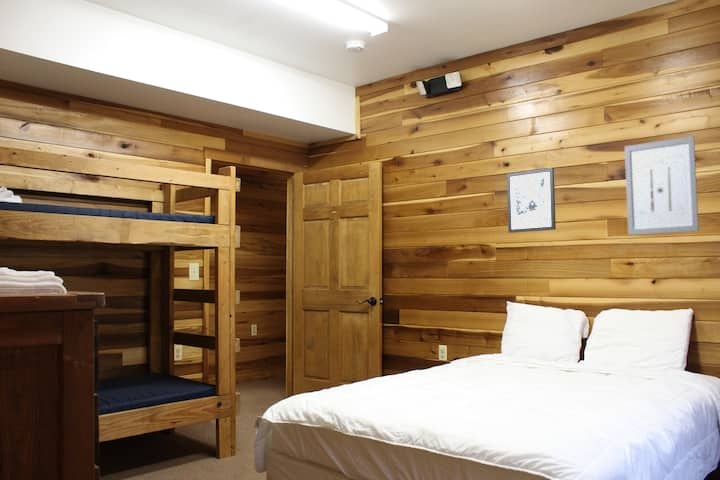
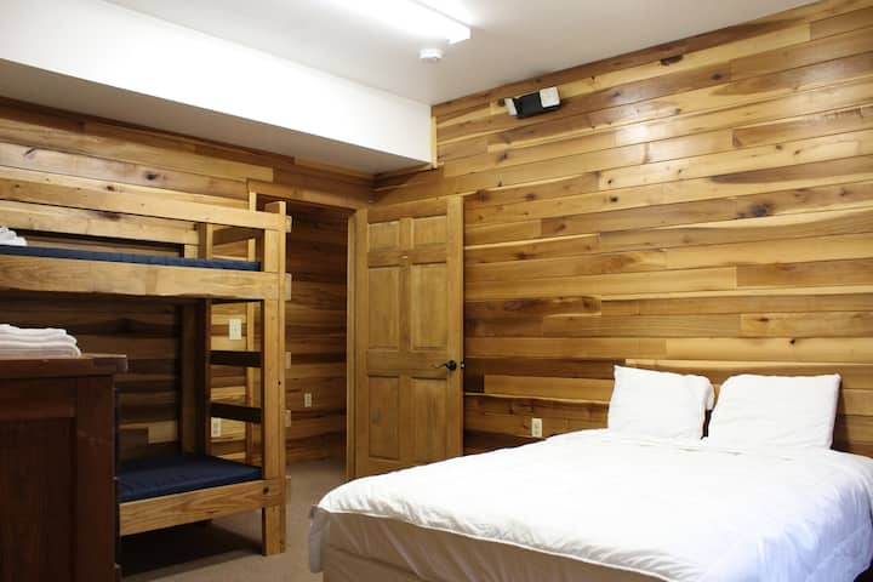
- wall art (660, 187)
- wall art (530, 201)
